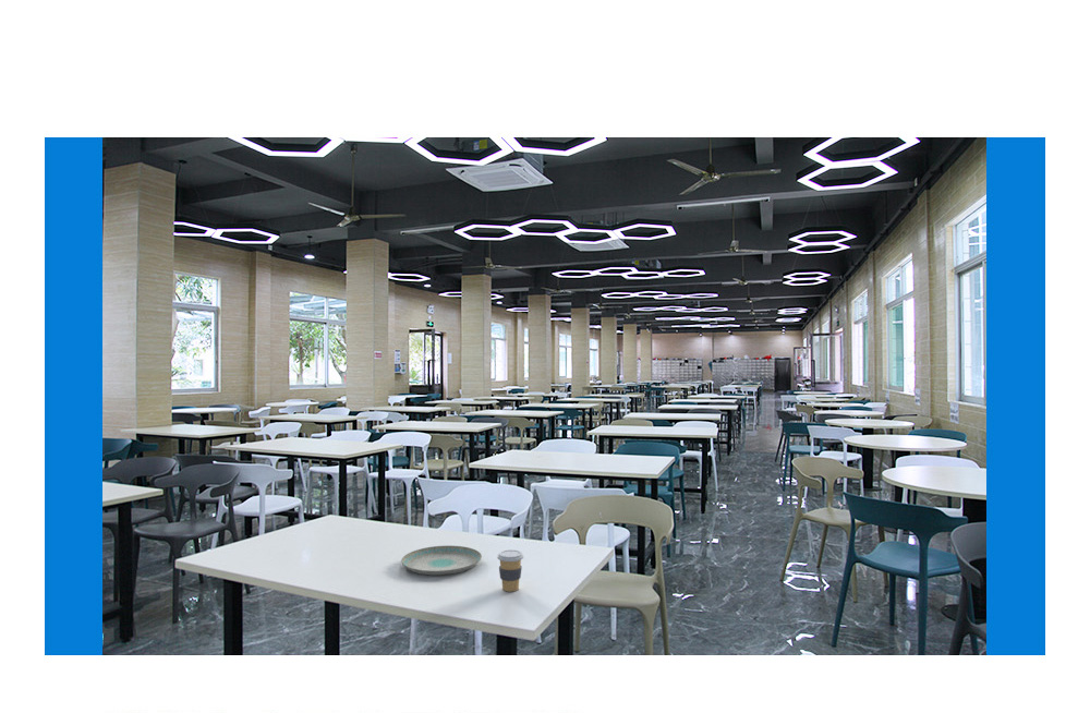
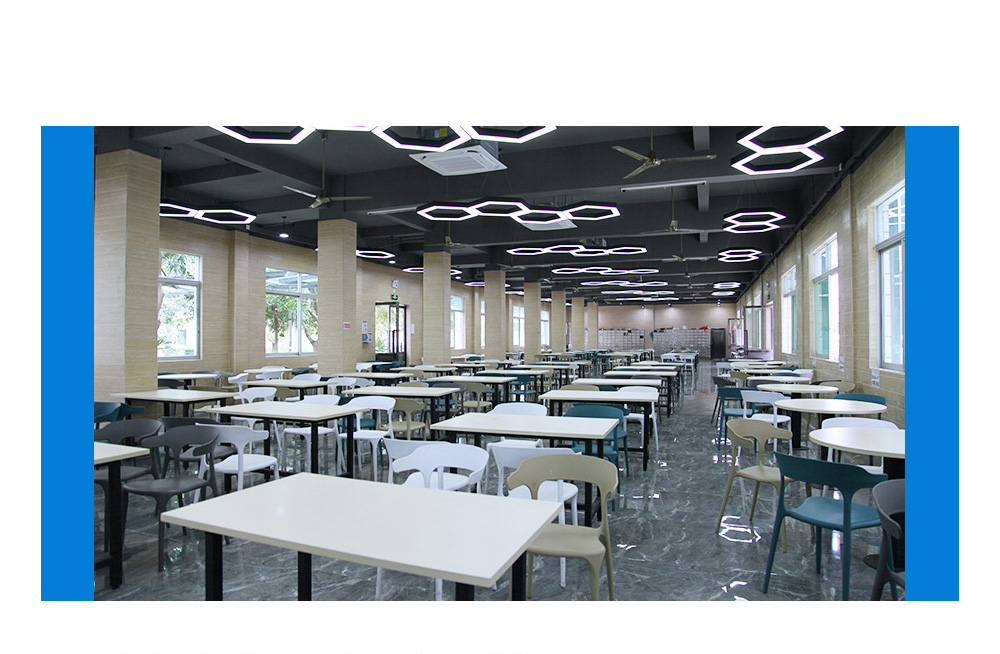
- coffee cup (510, 570)
- plate (441, 560)
